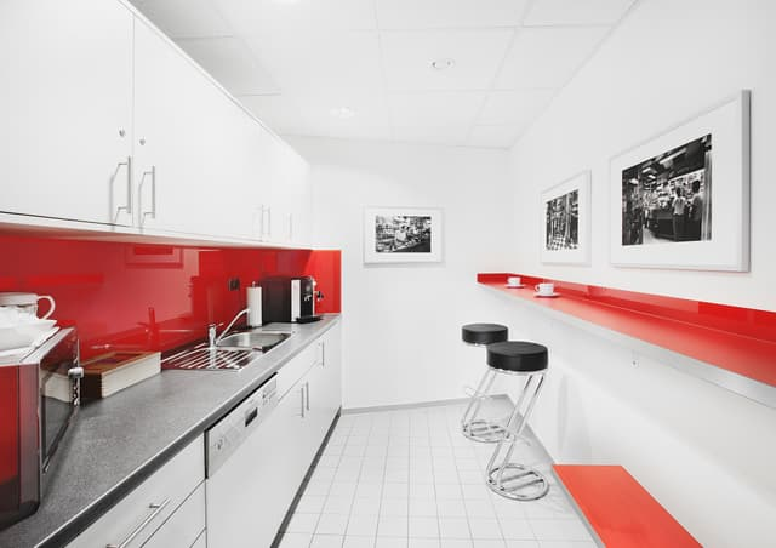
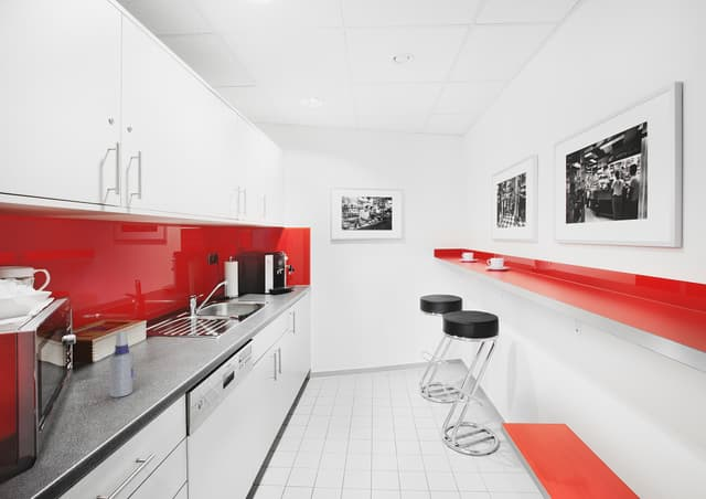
+ spray bottle (121, 362)
